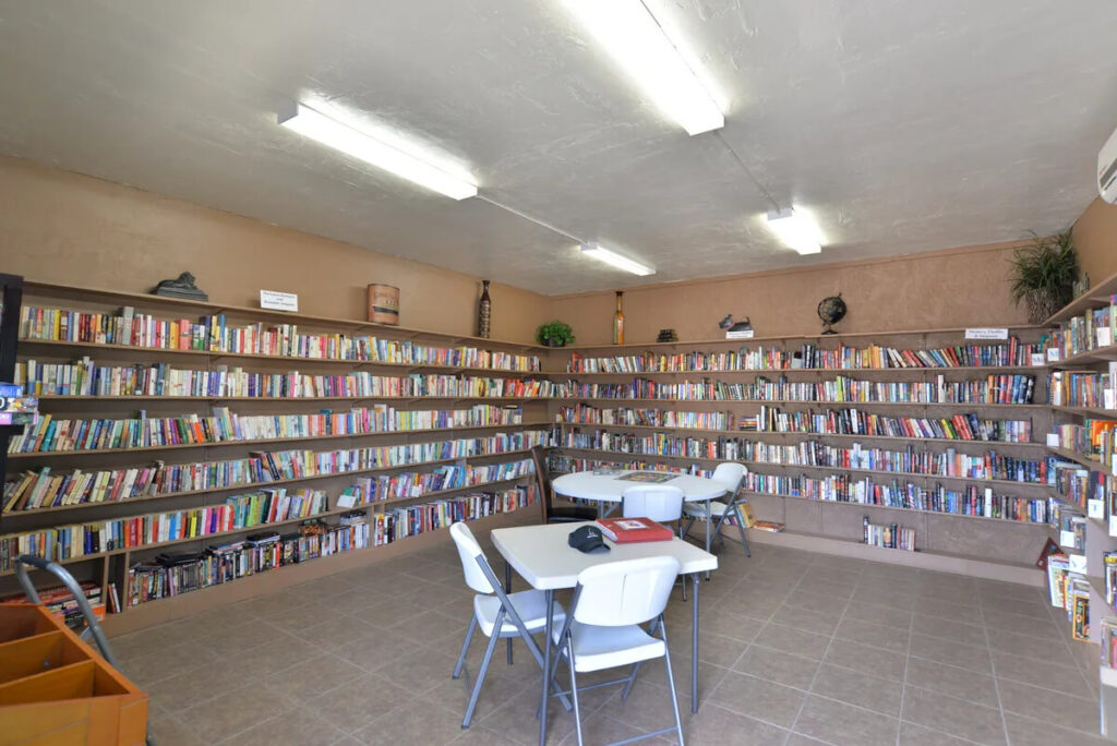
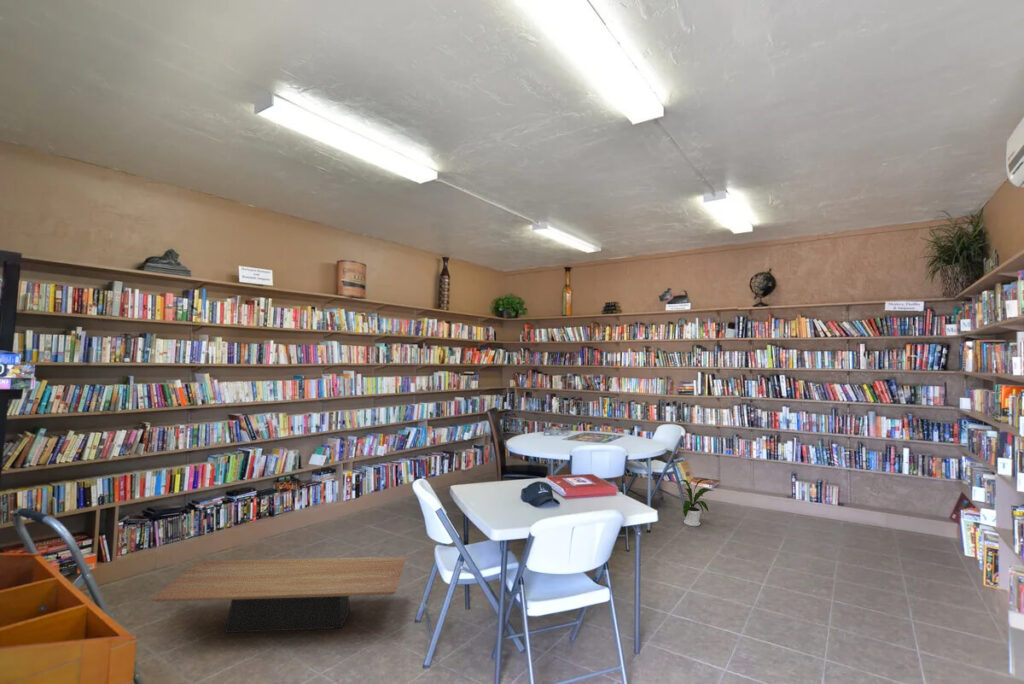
+ coffee table (291, 598)
+ house plant (694, 500)
